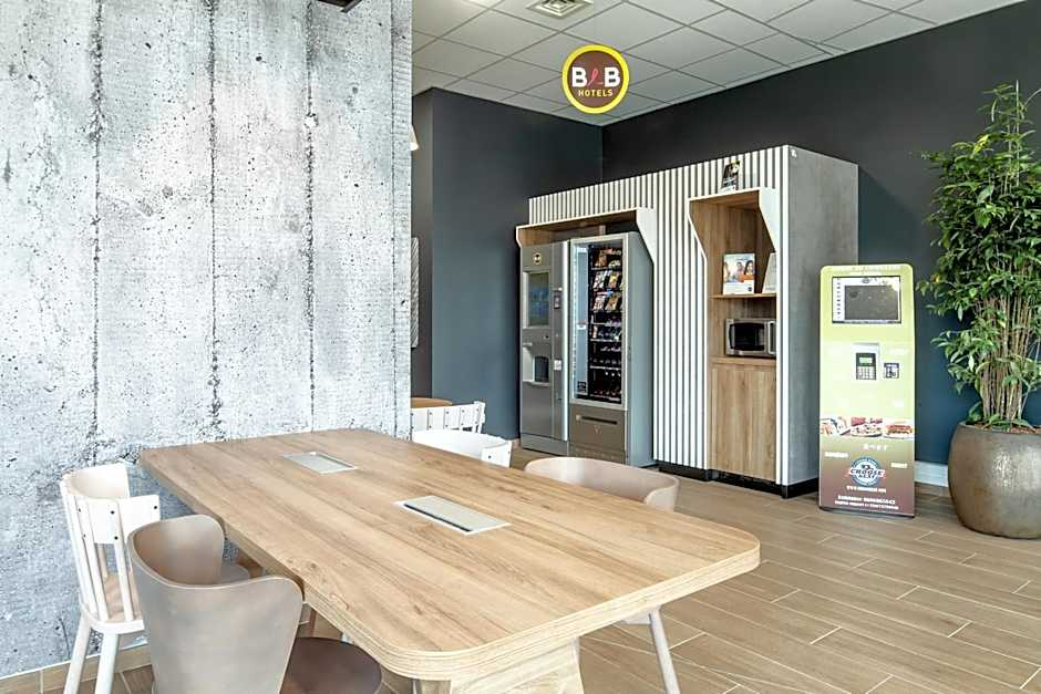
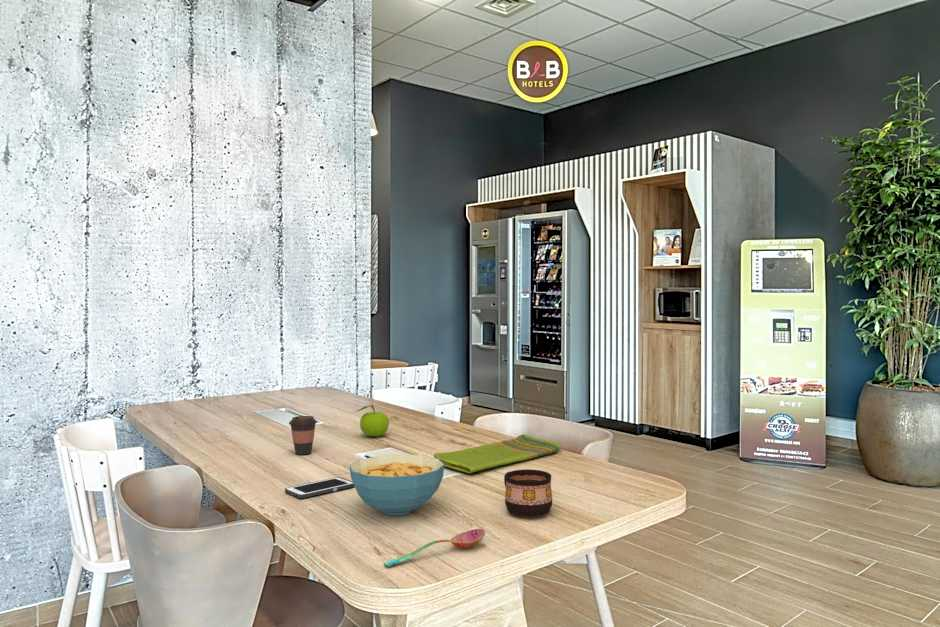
+ cell phone (320, 487)
+ coffee cup (303, 435)
+ fruit (369, 420)
+ soupspoon (435, 543)
+ cereal bowl (397, 487)
+ dish towel (499, 452)
+ cup (528, 492)
